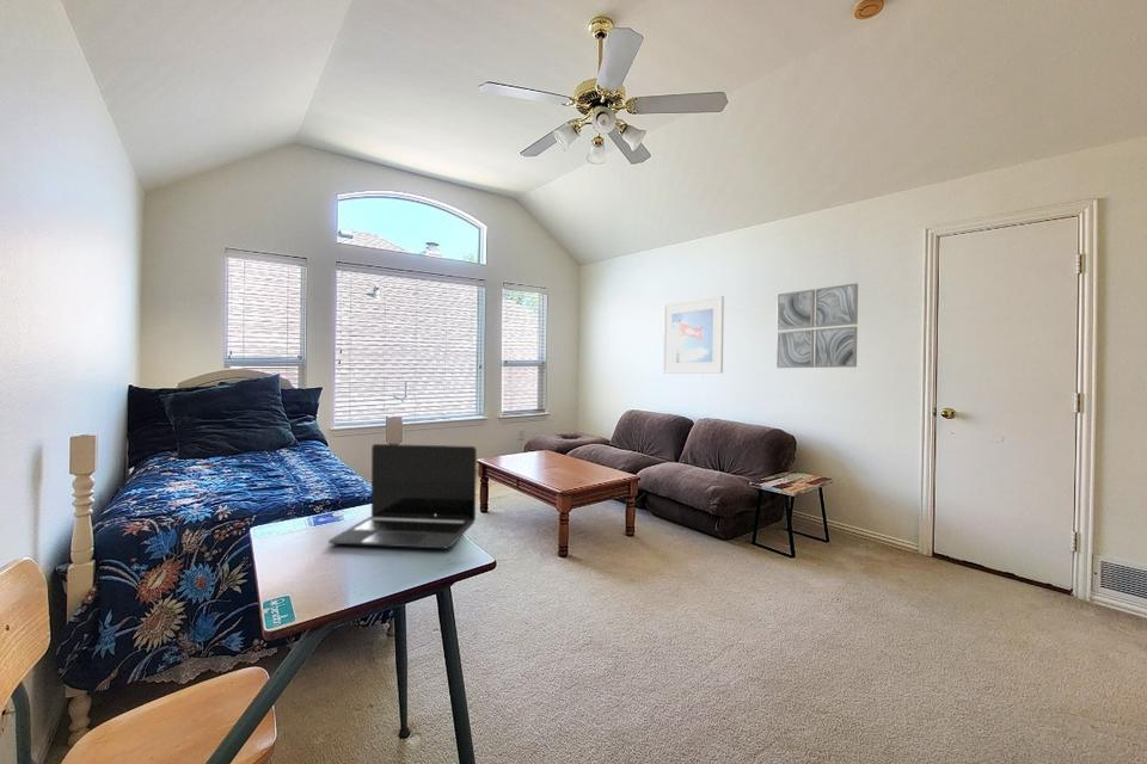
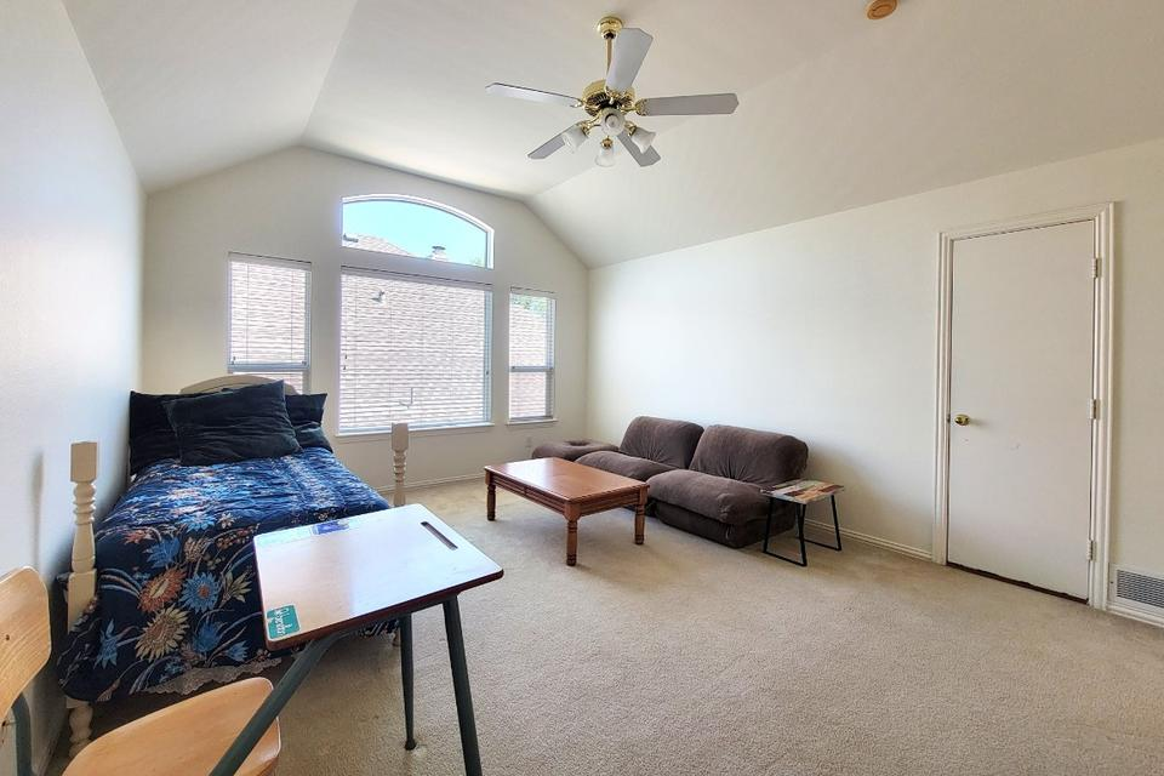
- laptop (406, 492)
- wall art (814, 329)
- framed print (691, 337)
